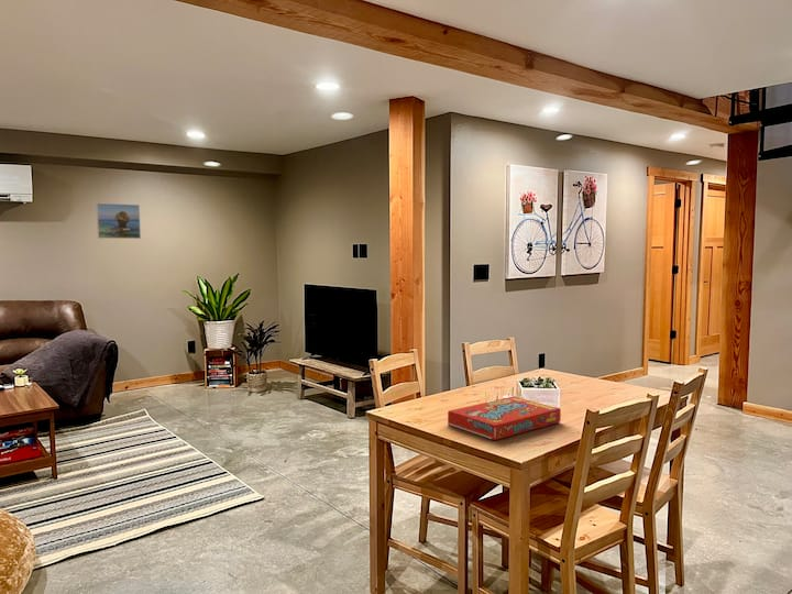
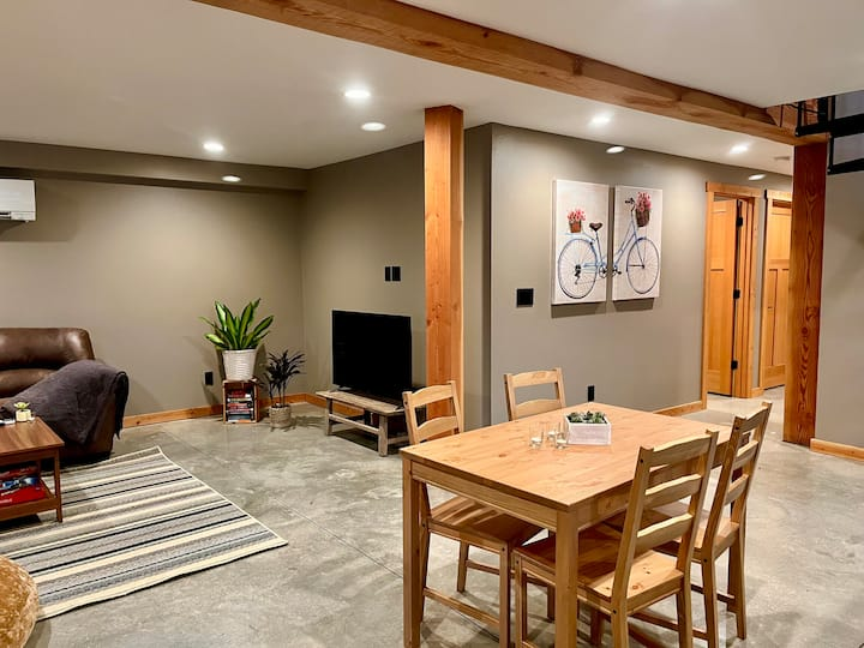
- snack box (504, 416)
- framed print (119, 221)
